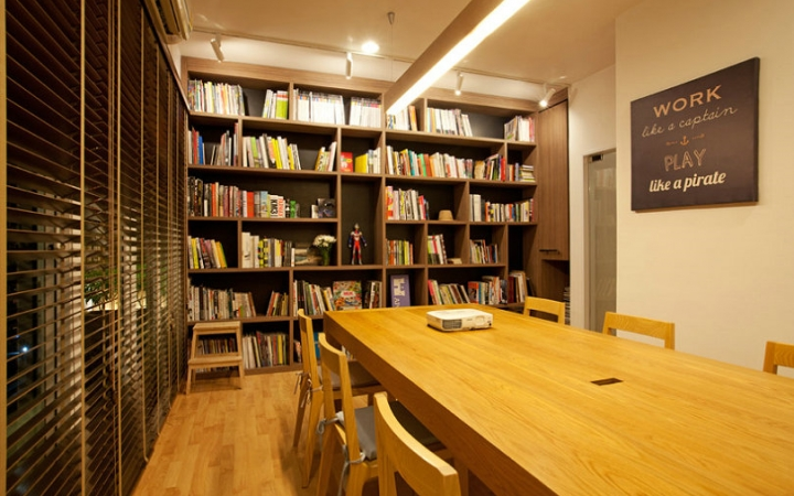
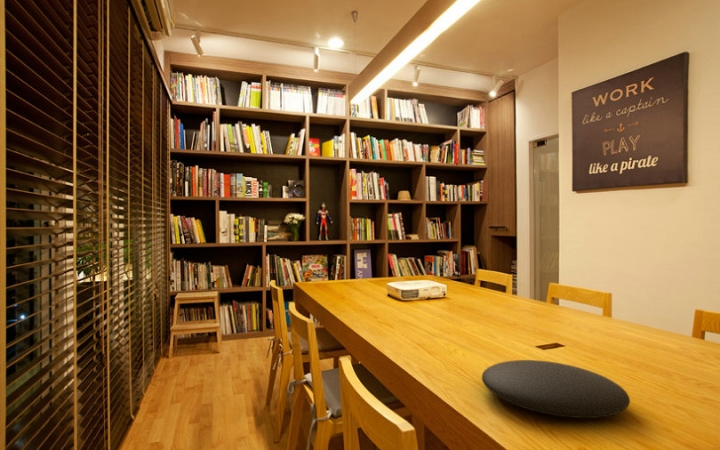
+ plate (550, 385)
